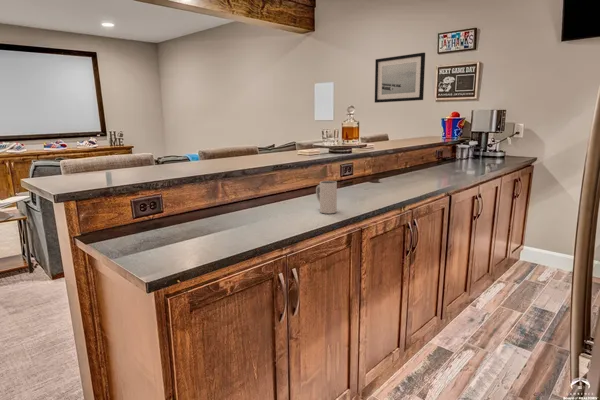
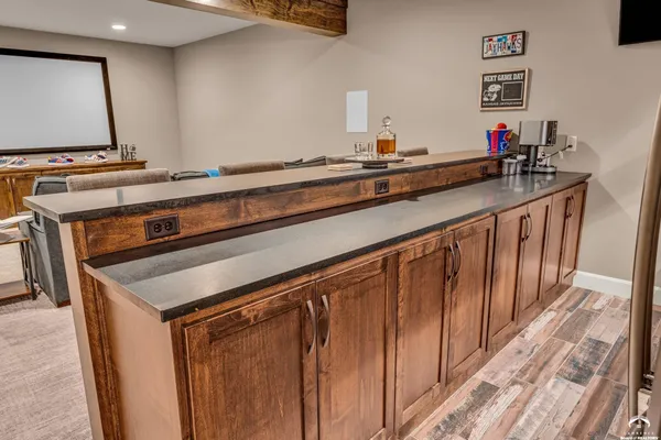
- wall art (398, 79)
- mug (325, 196)
